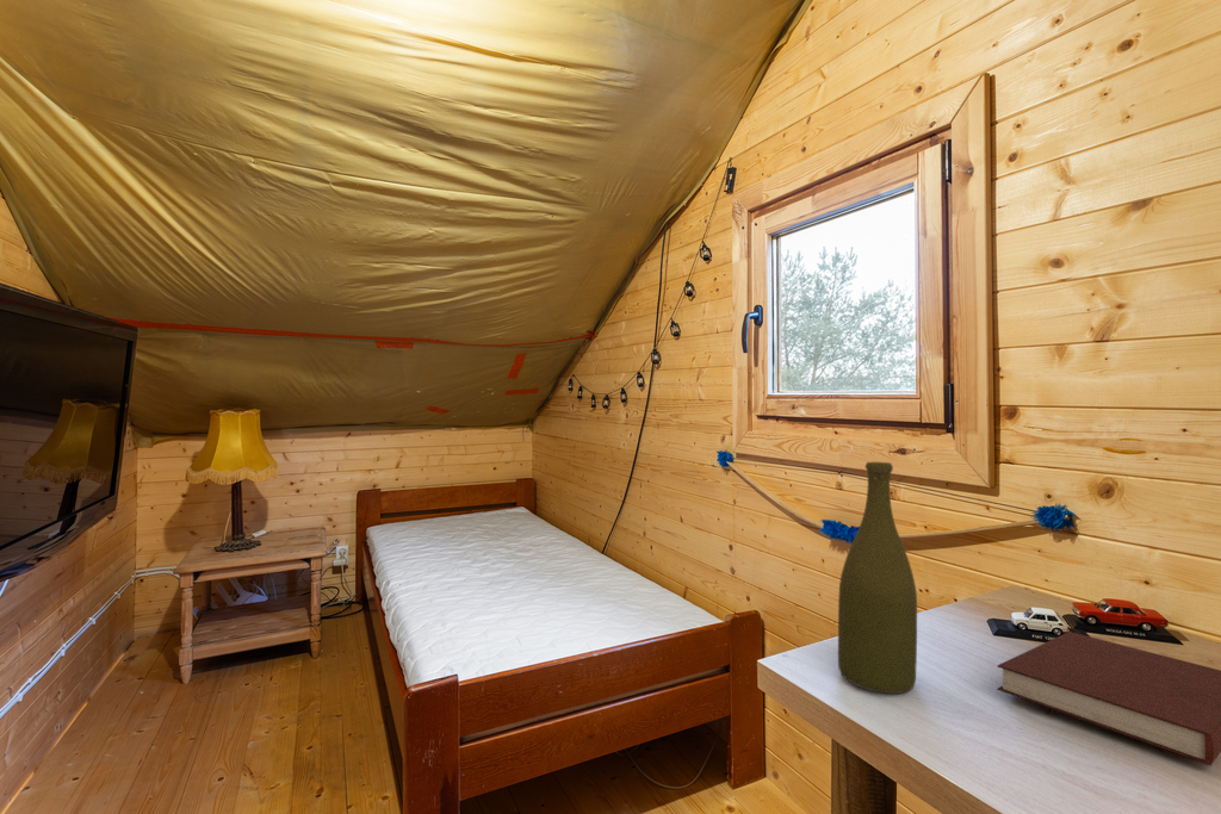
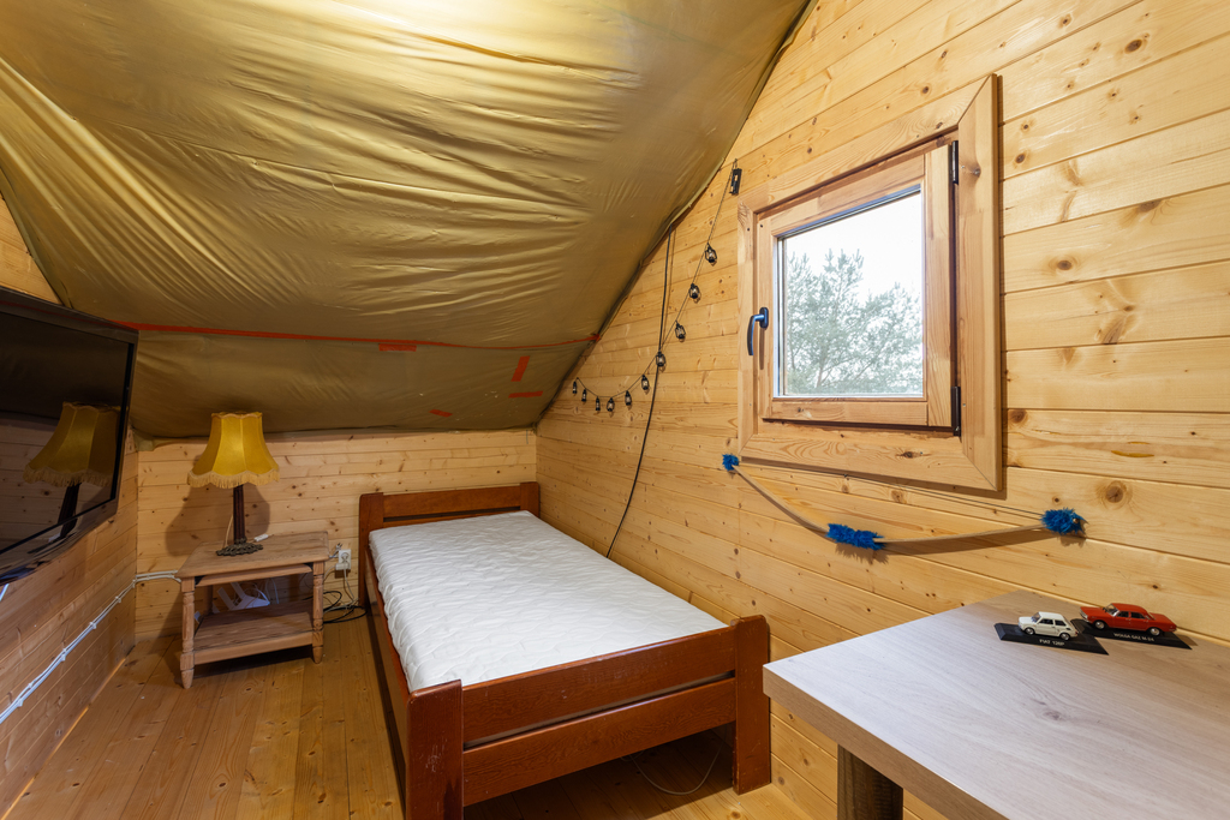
- bottle (876, 570)
- notebook (1126, 684)
